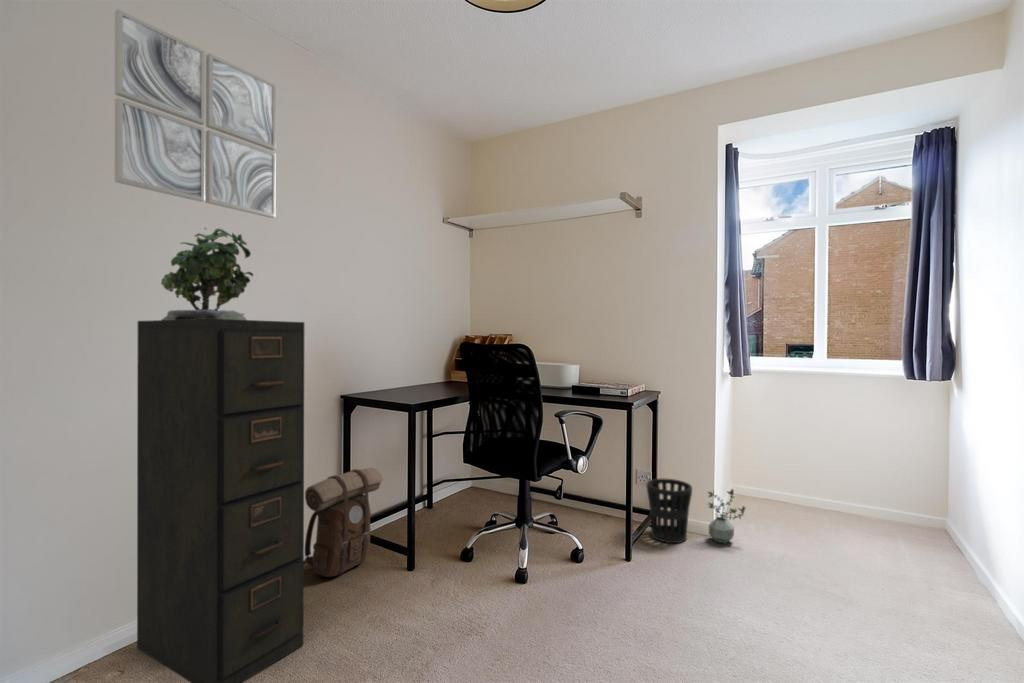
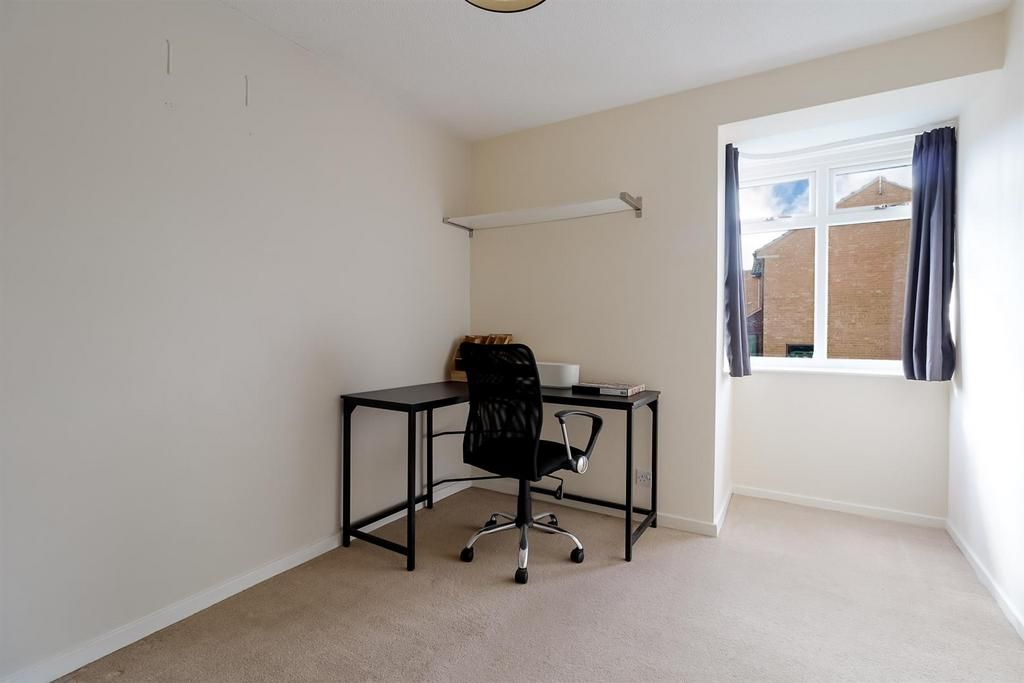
- filing cabinet (224, 485)
- potted plant (209, 273)
- wall art (204, 128)
- backpack (335, 518)
- potted plant (725, 515)
- wastebasket (668, 510)
